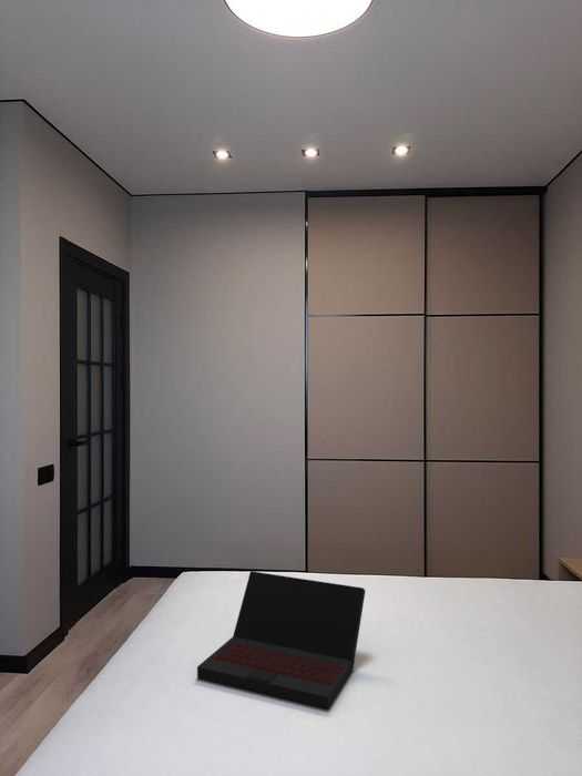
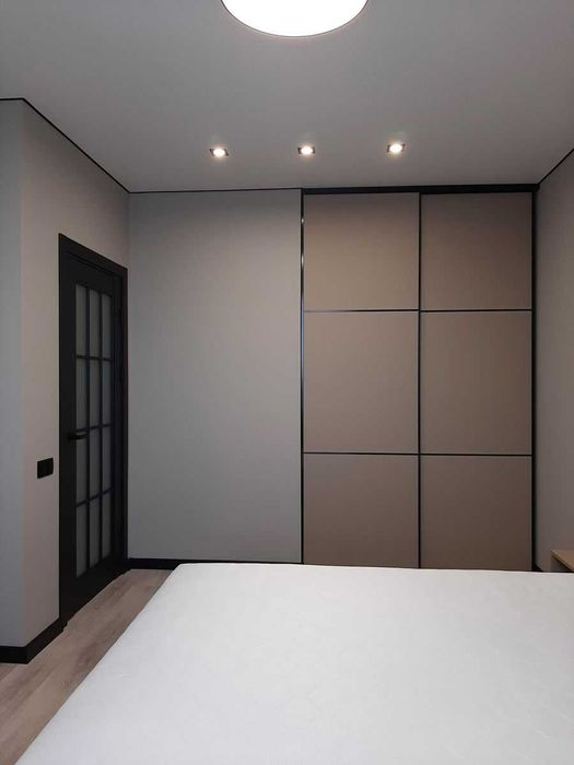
- laptop (285, 629)
